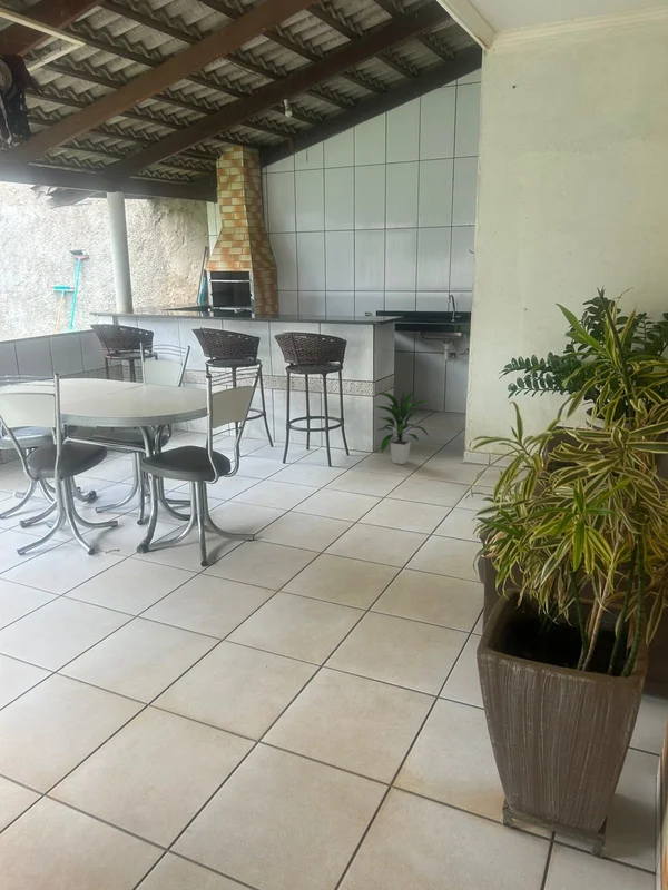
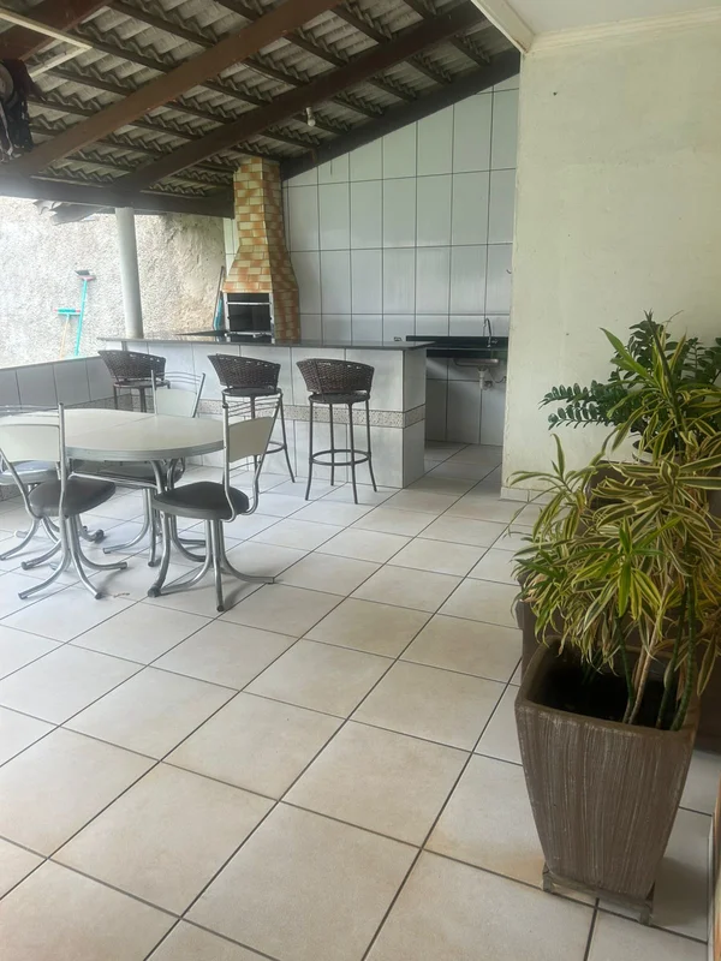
- indoor plant (397, 424)
